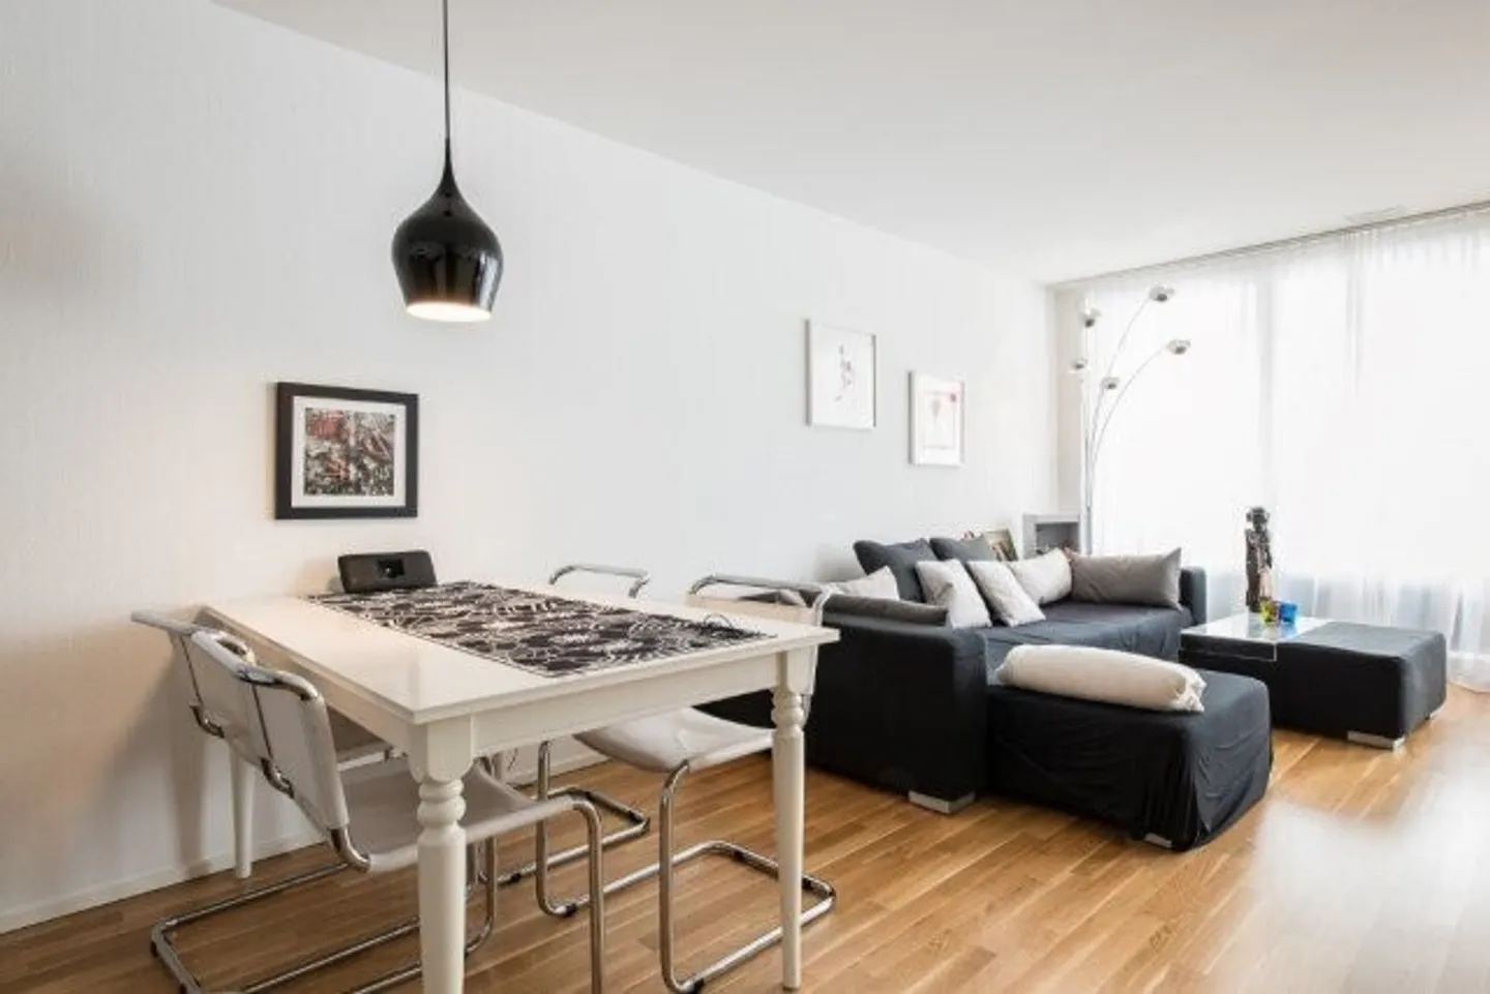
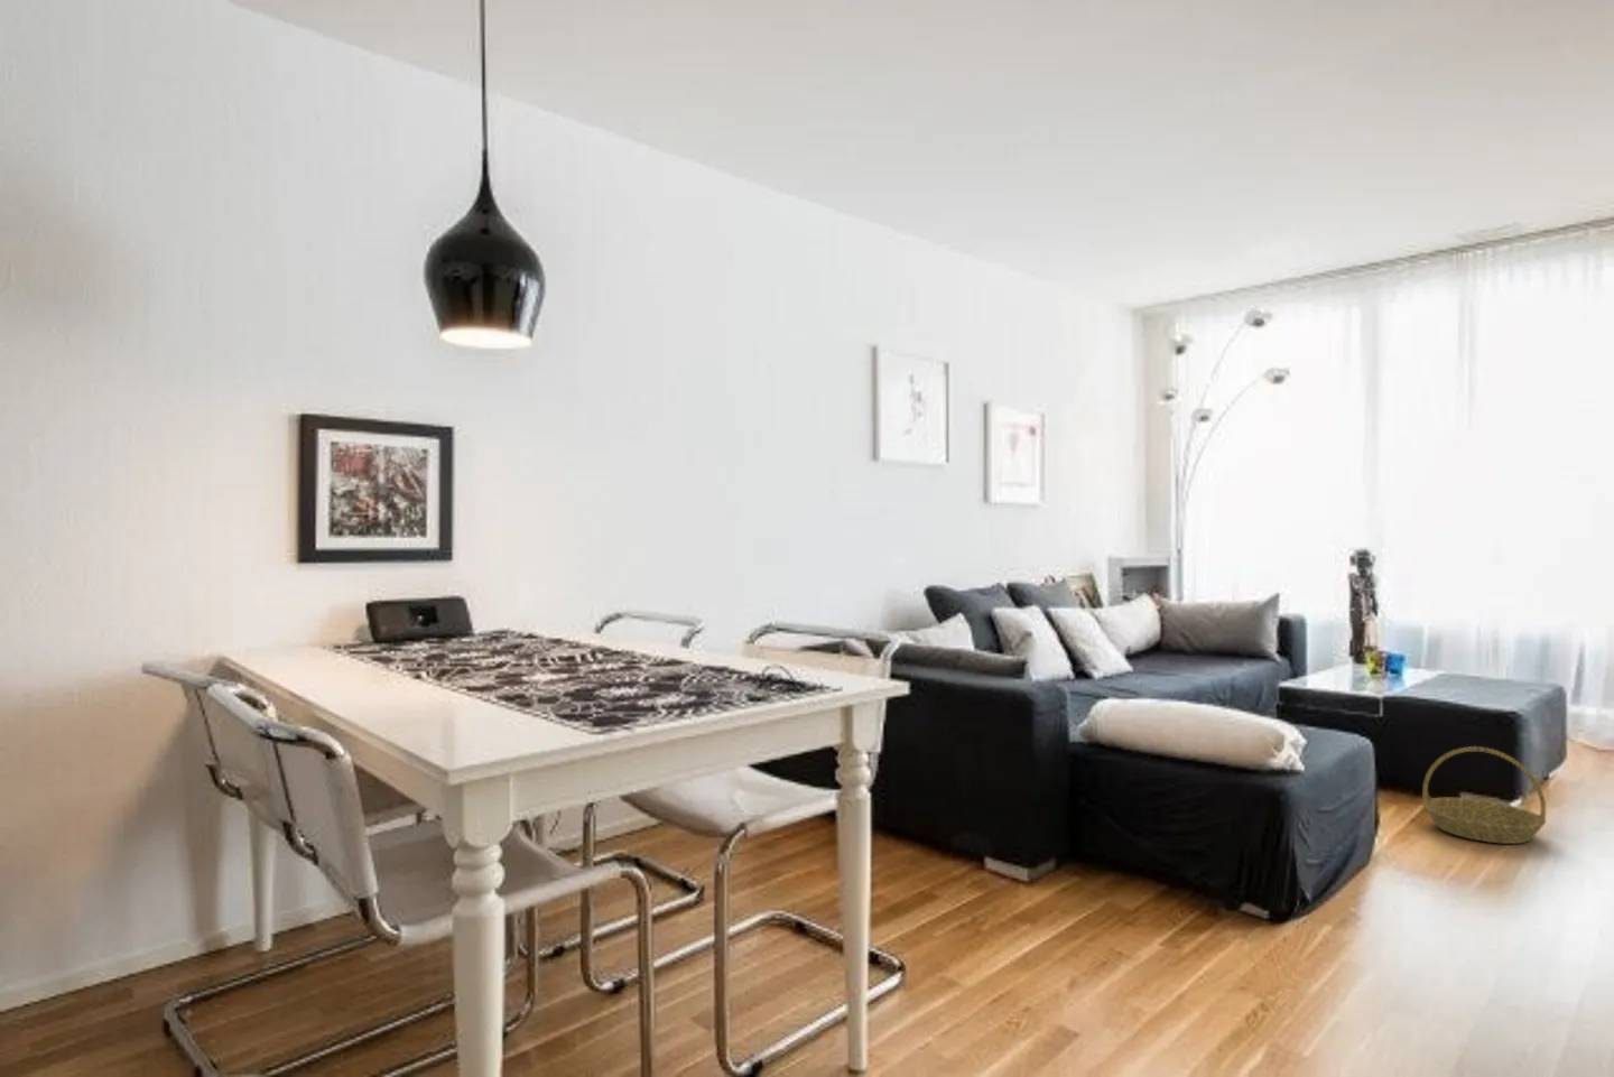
+ basket (1477, 799)
